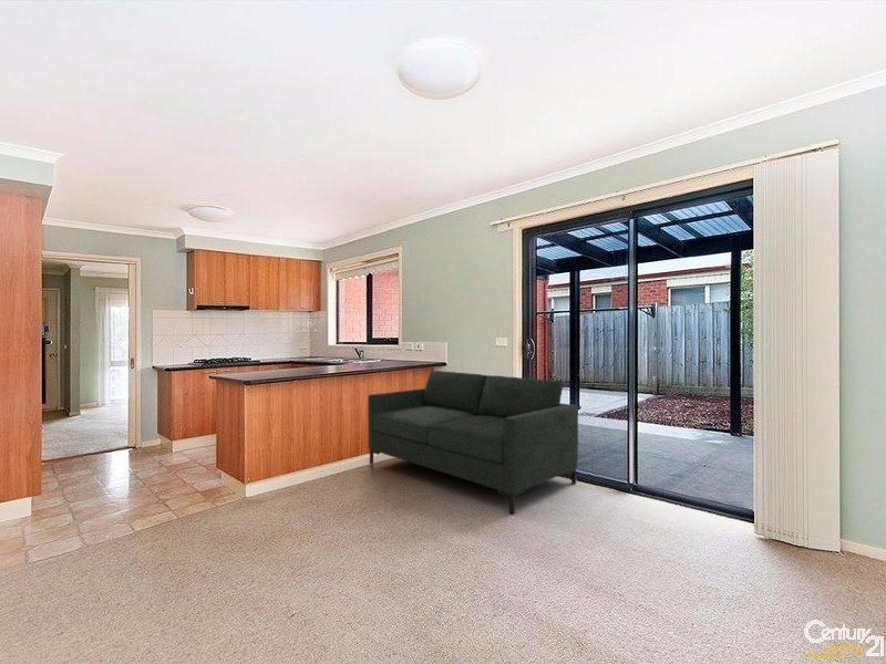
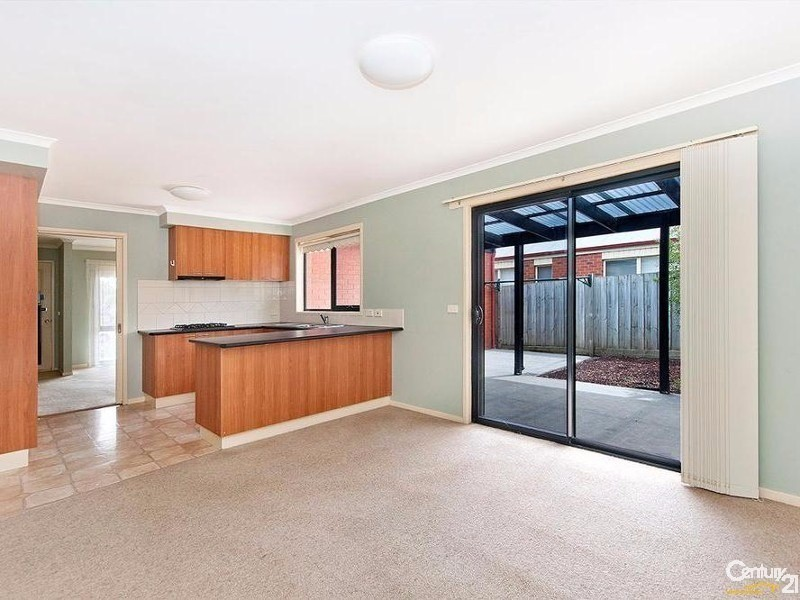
- sofa (464, 425)
